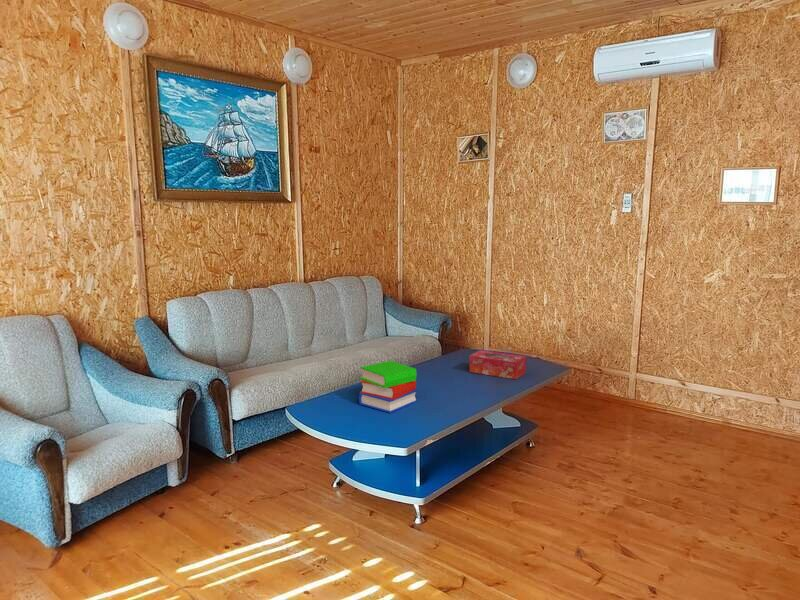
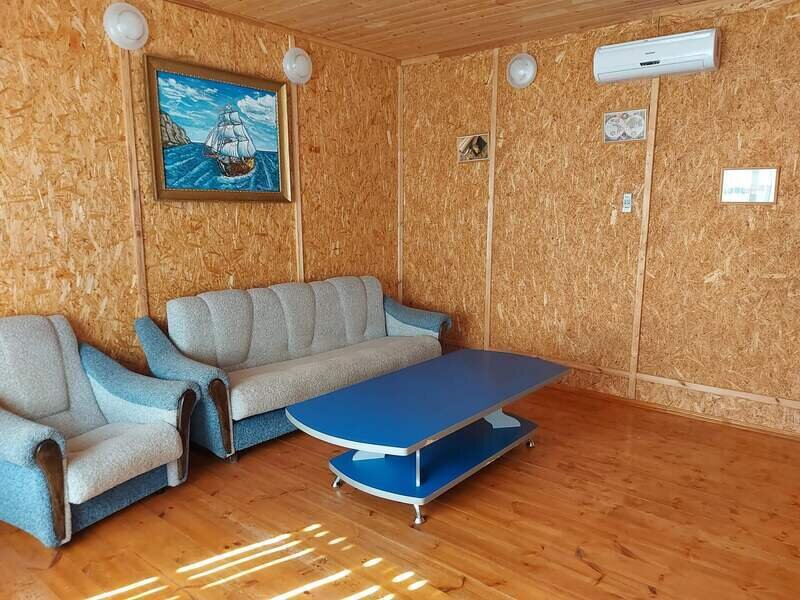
- tissue box (497, 364)
- book (388, 385)
